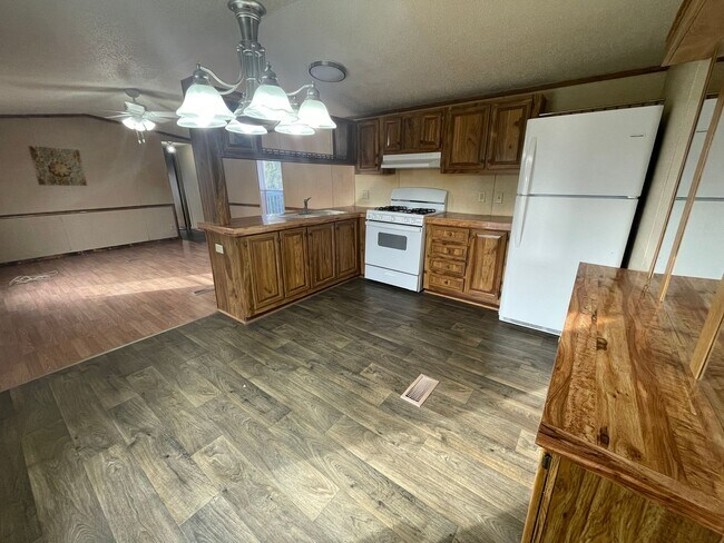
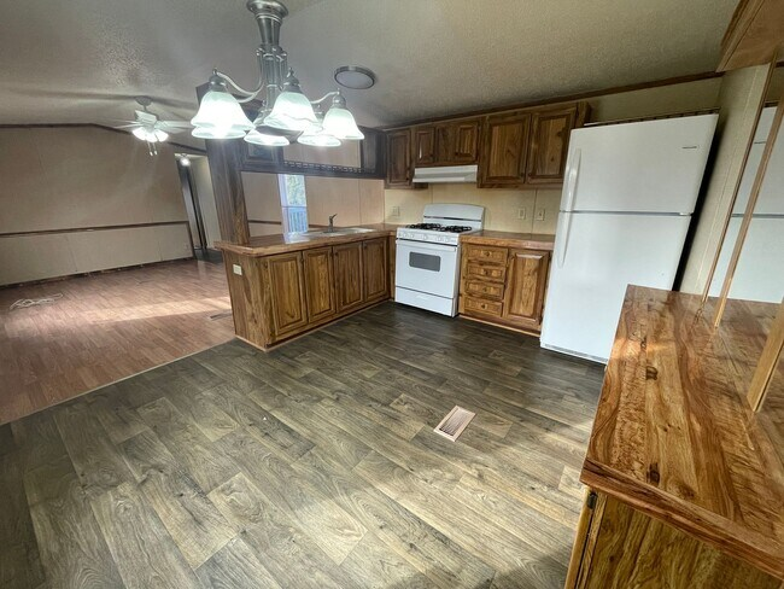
- wall art (59, 167)
